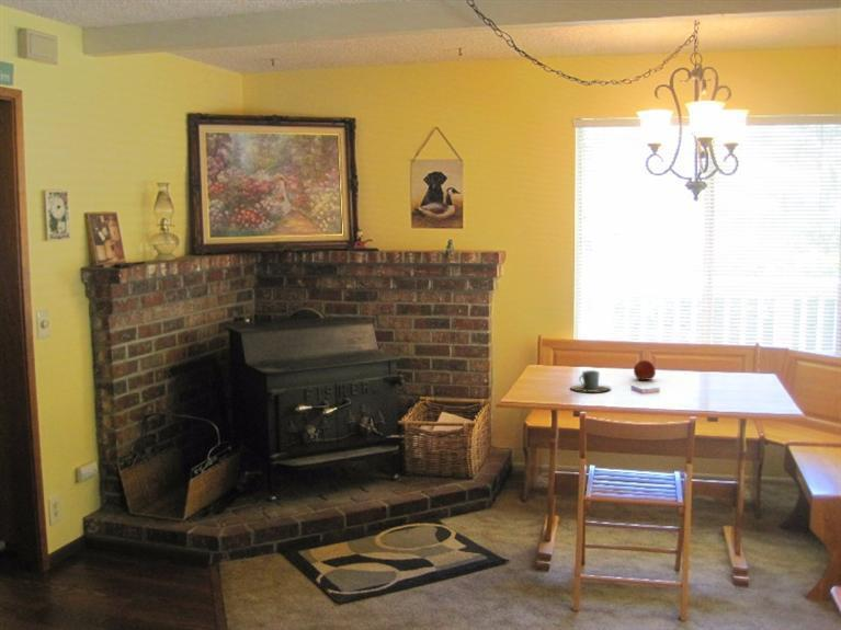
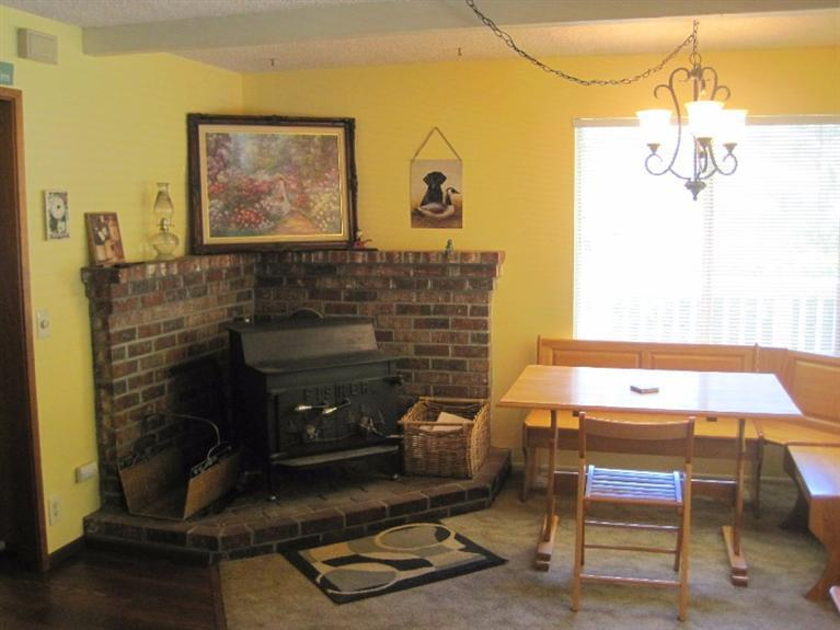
- cup (590, 380)
- fruit (644, 369)
